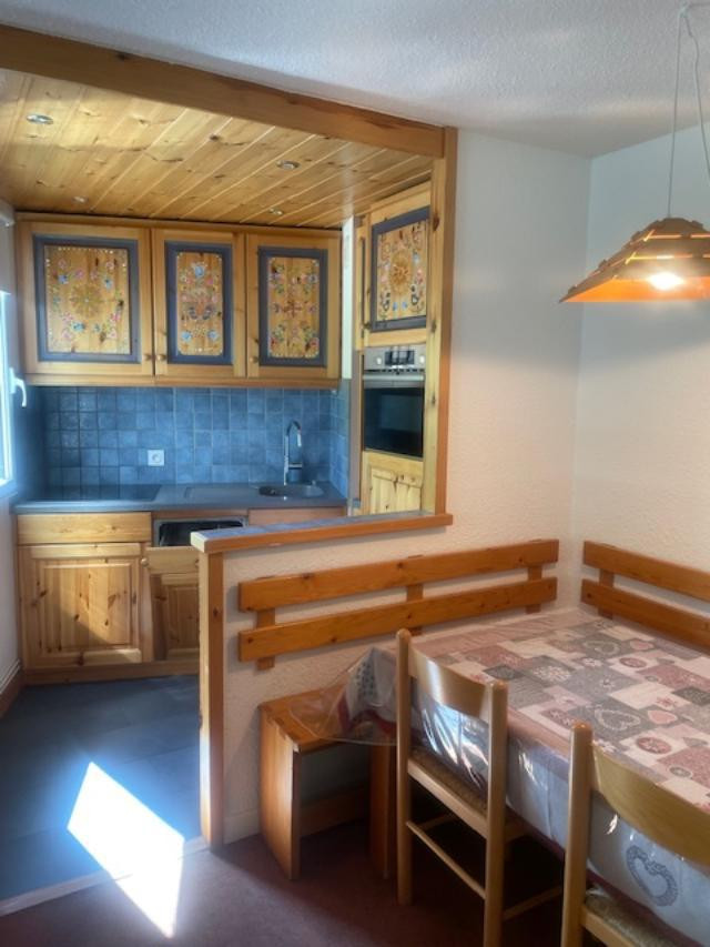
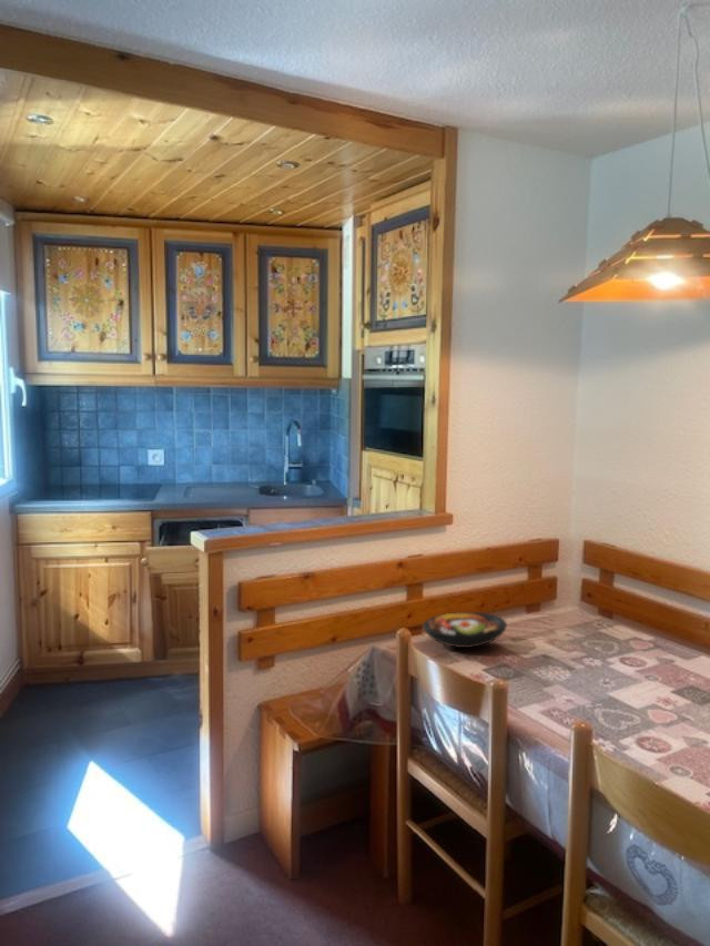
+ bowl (464, 631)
